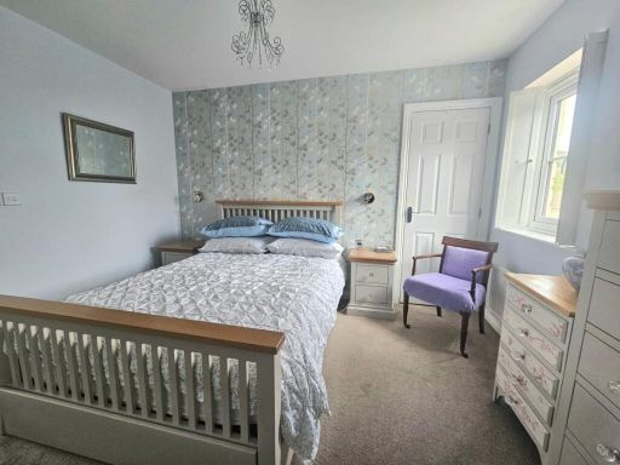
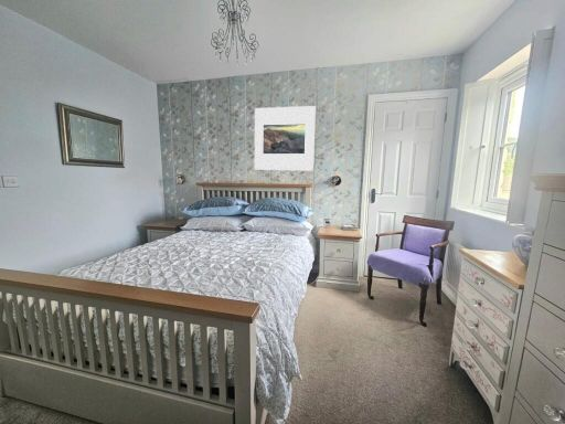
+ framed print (284, 139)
